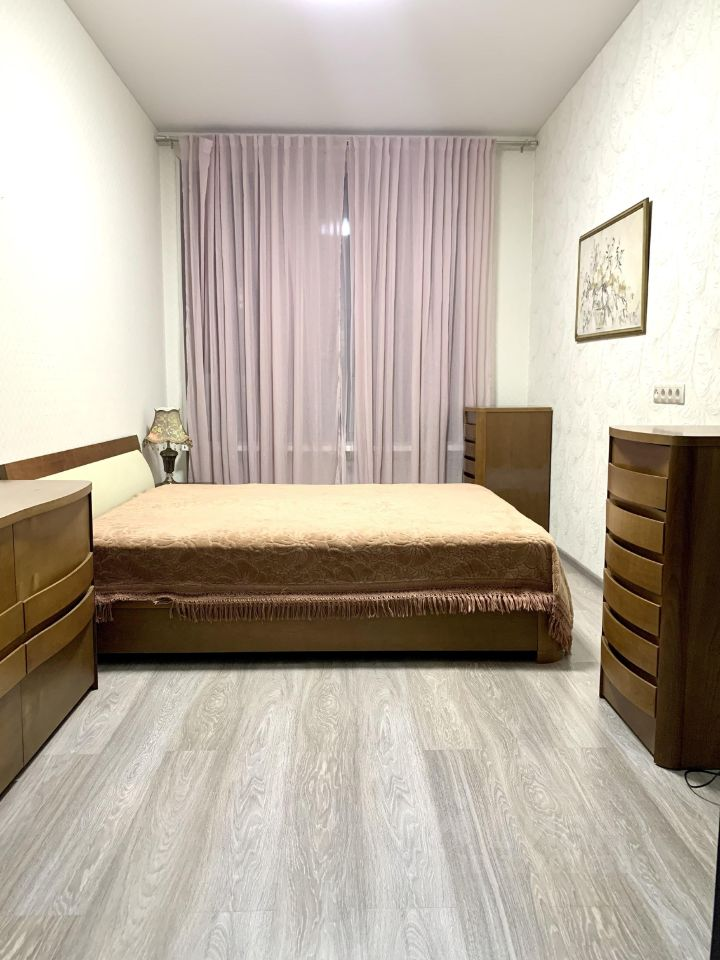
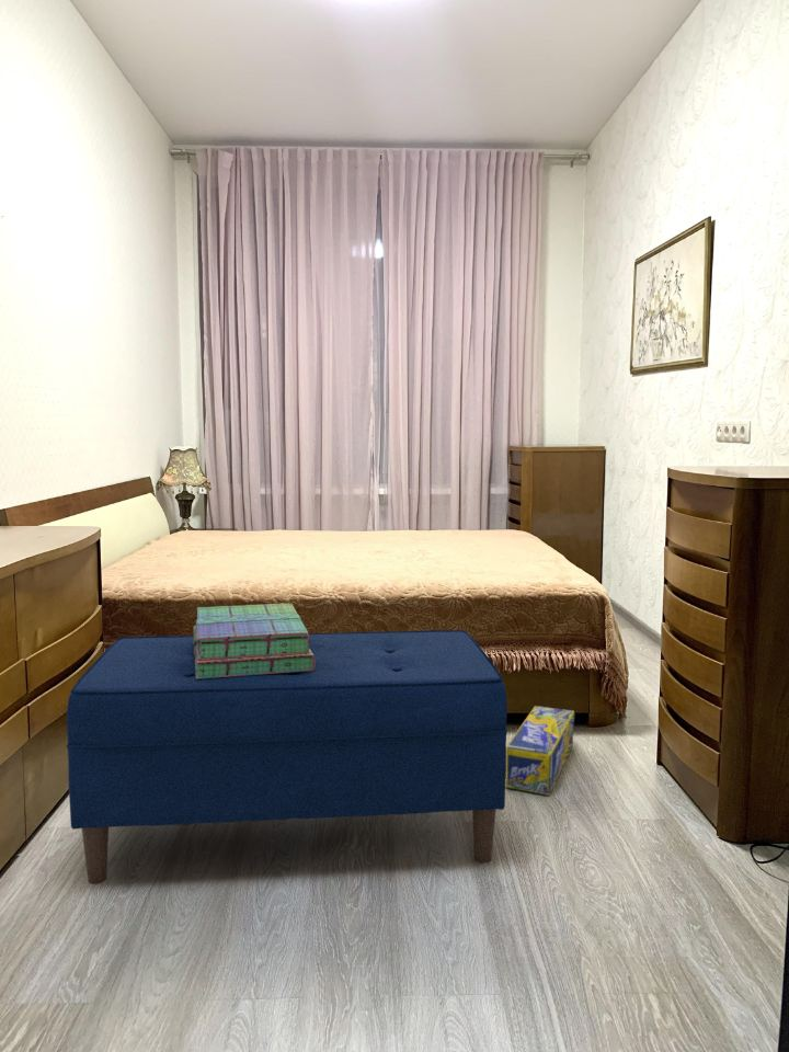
+ stack of books (250, 636)
+ box (541, 746)
+ bench (295, 744)
